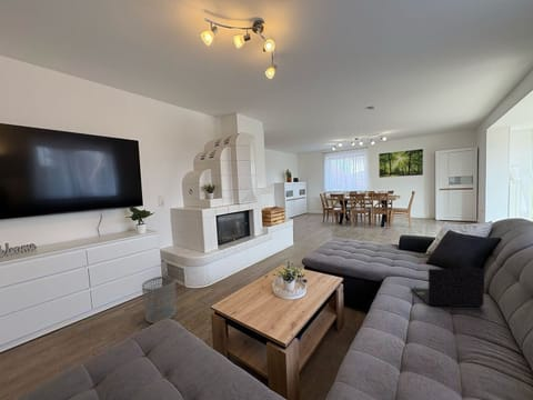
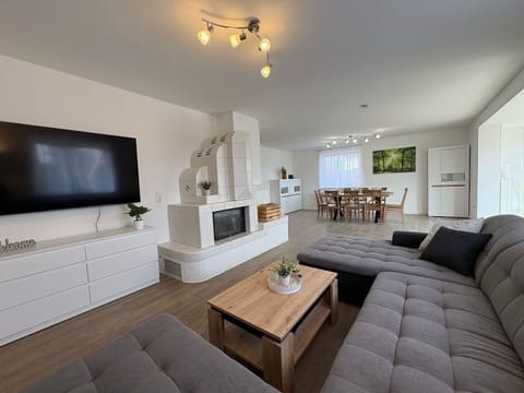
- laptop (443, 280)
- waste bin (160, 299)
